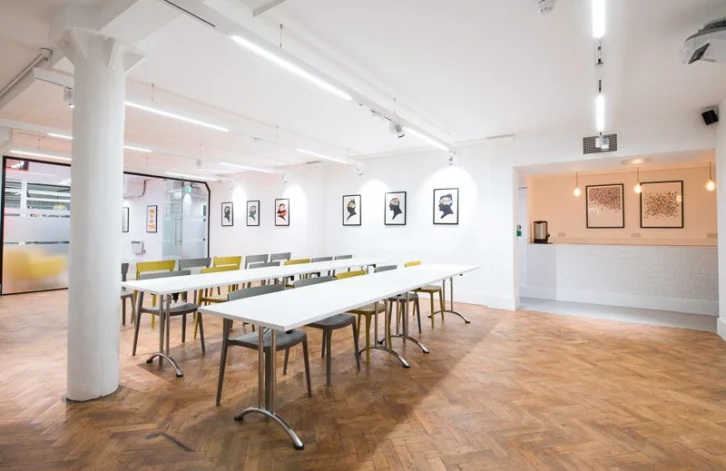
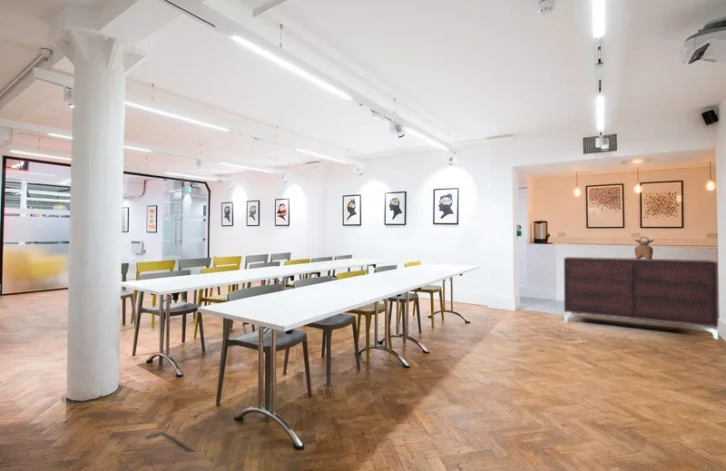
+ sideboard (632, 292)
+ vessel (643, 247)
